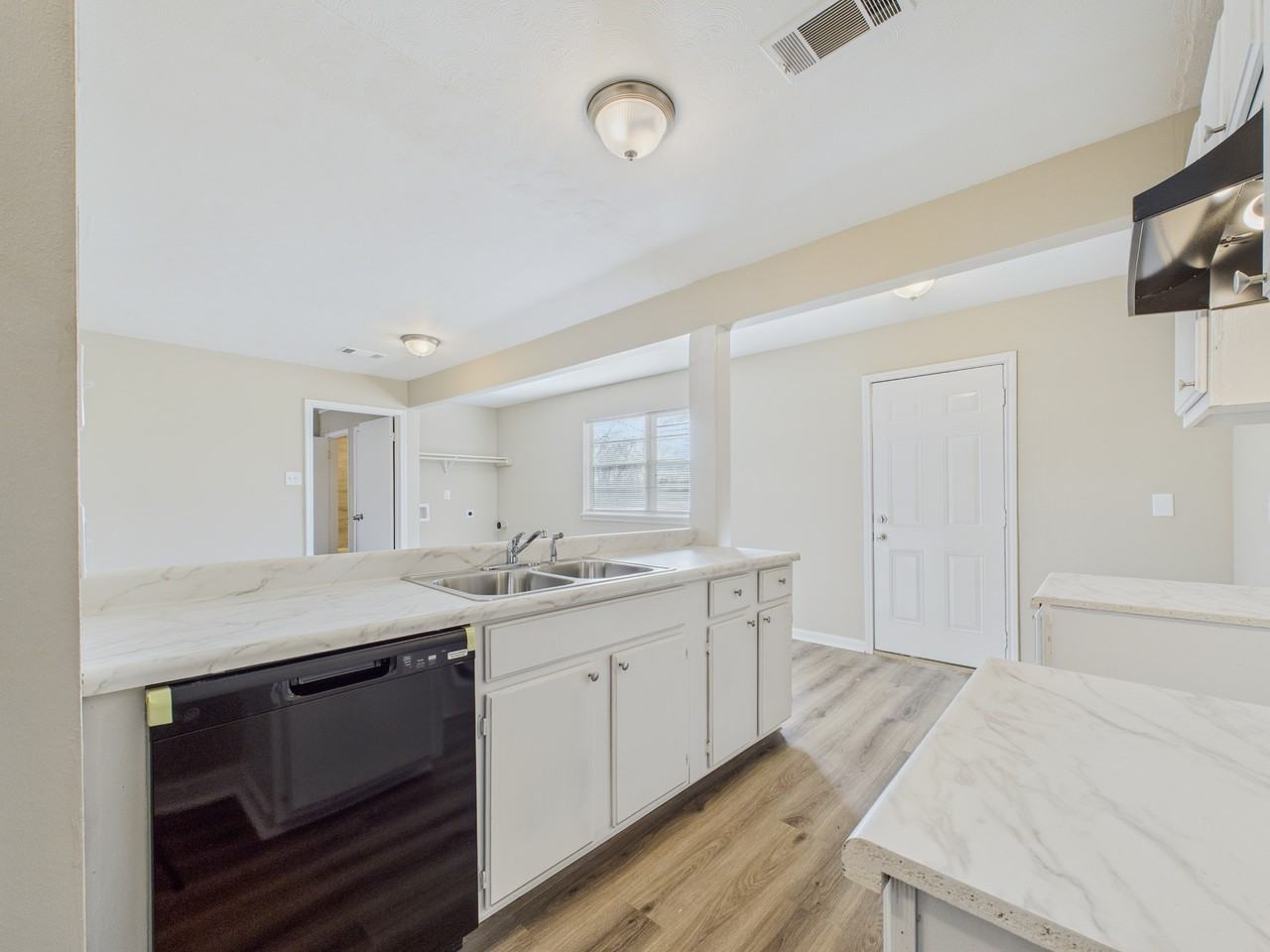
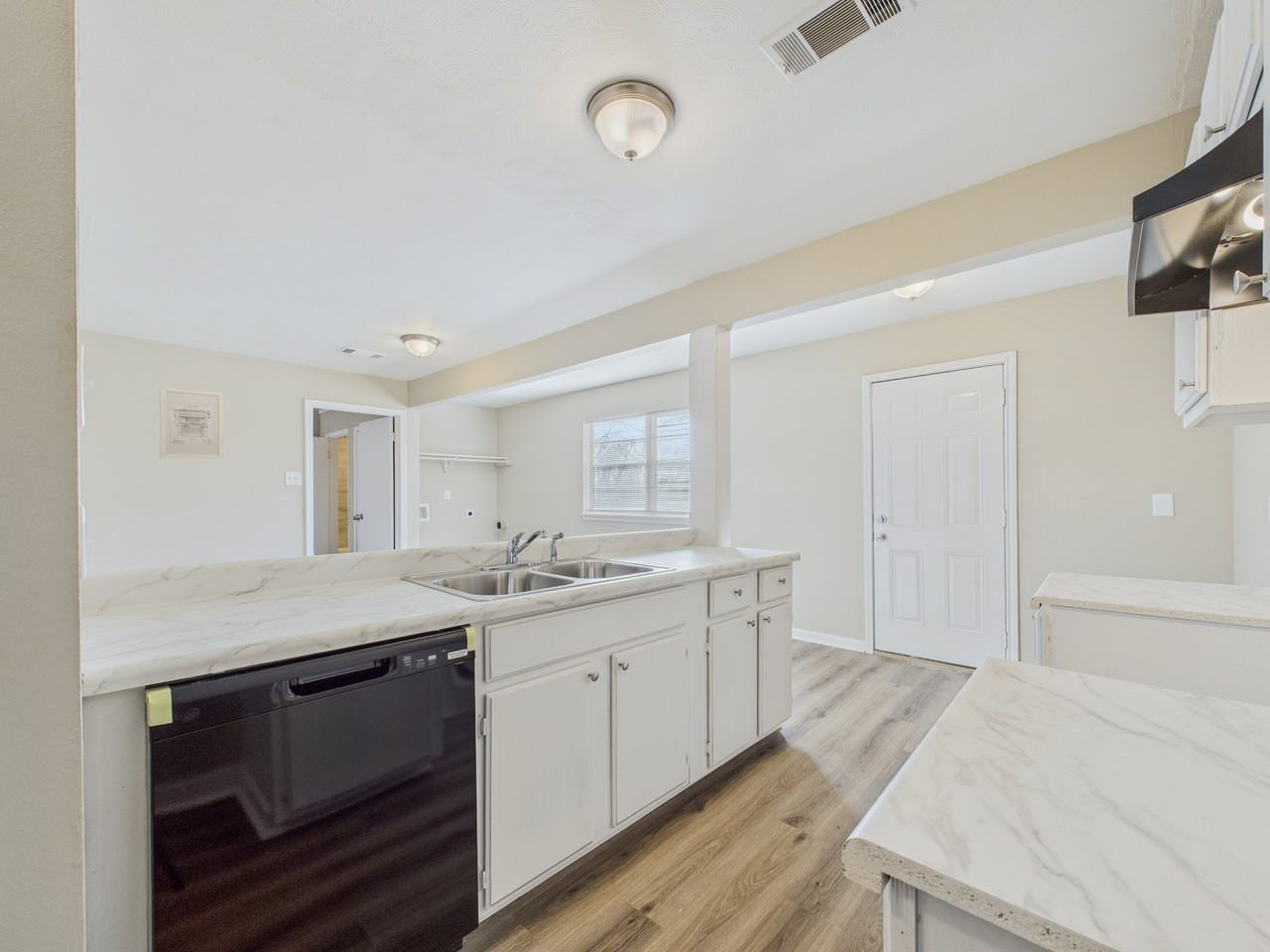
+ wall art (192, 423)
